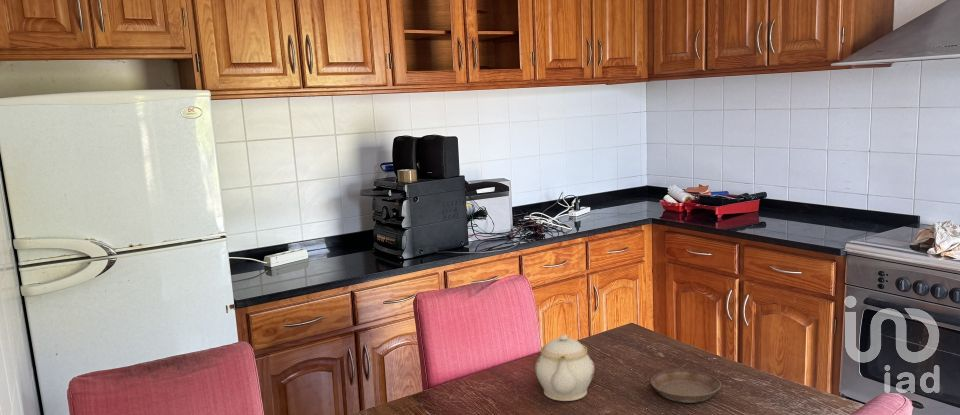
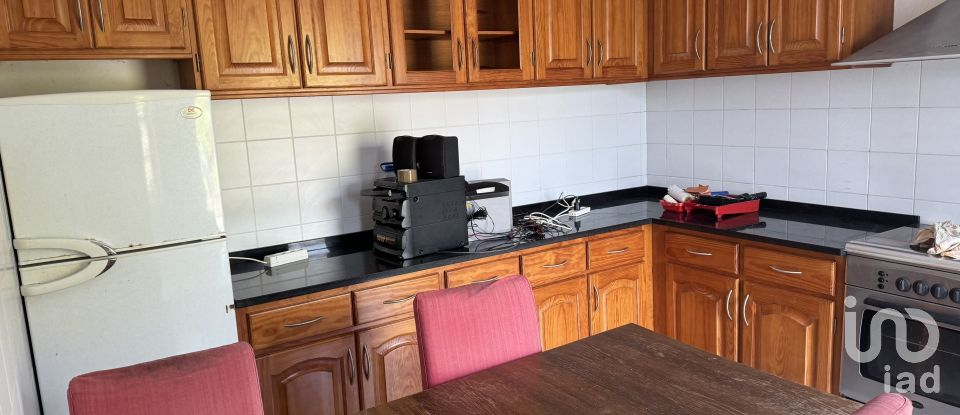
- teapot (564, 363)
- saucer (685, 387)
